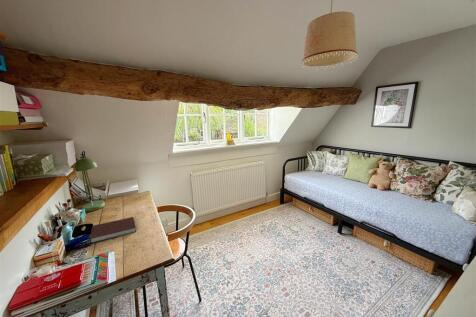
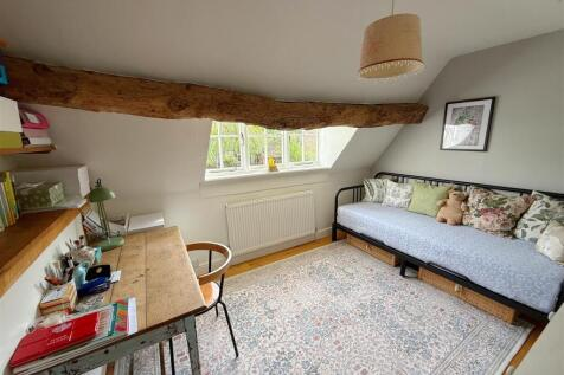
- notebook (114, 228)
